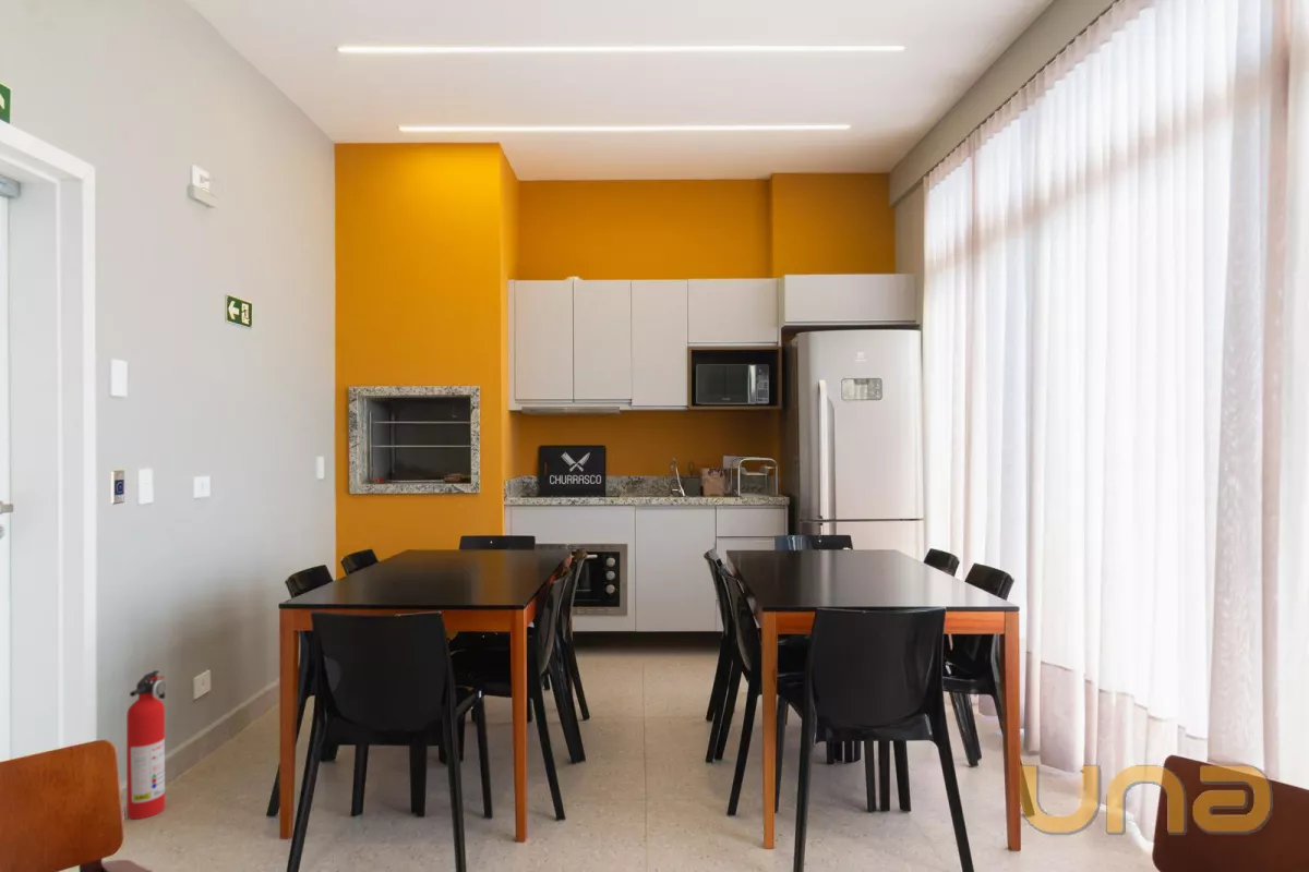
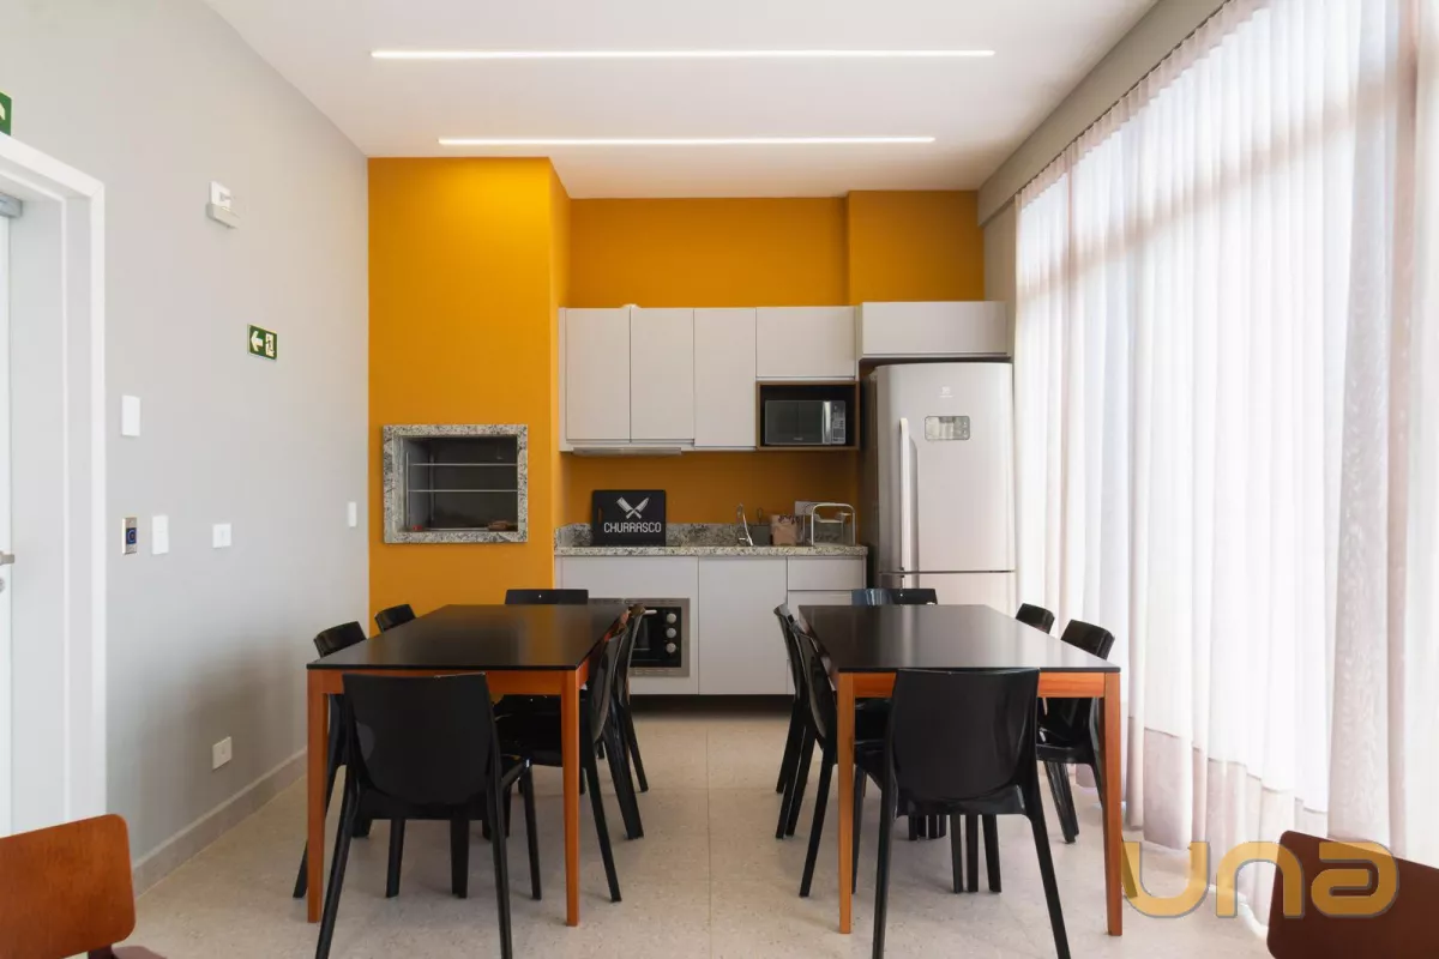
- fire extinguisher (147, 741)
